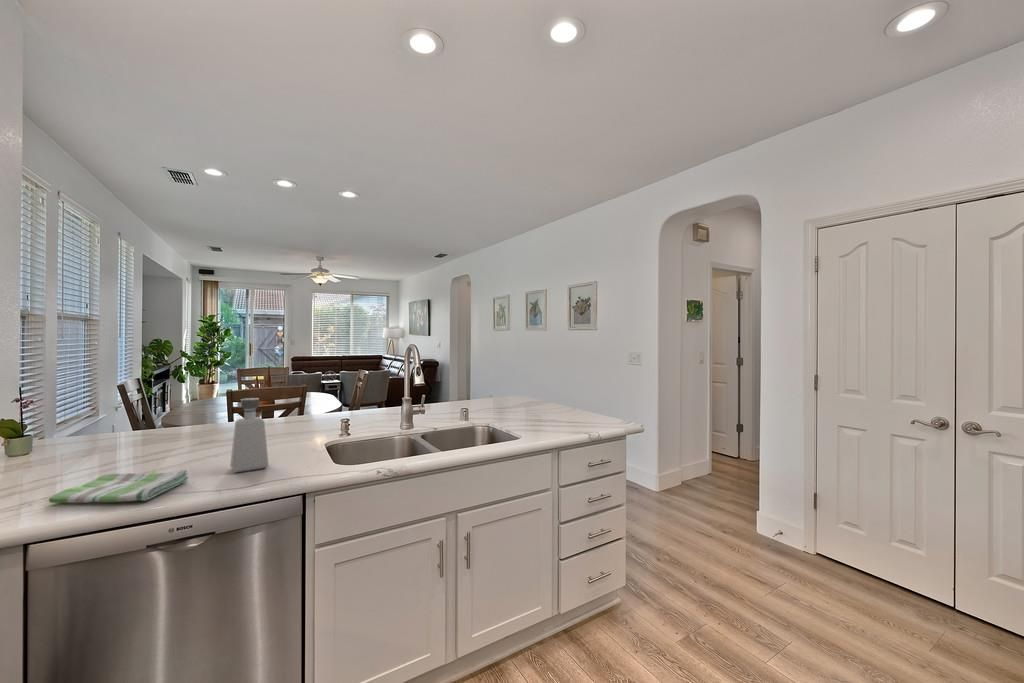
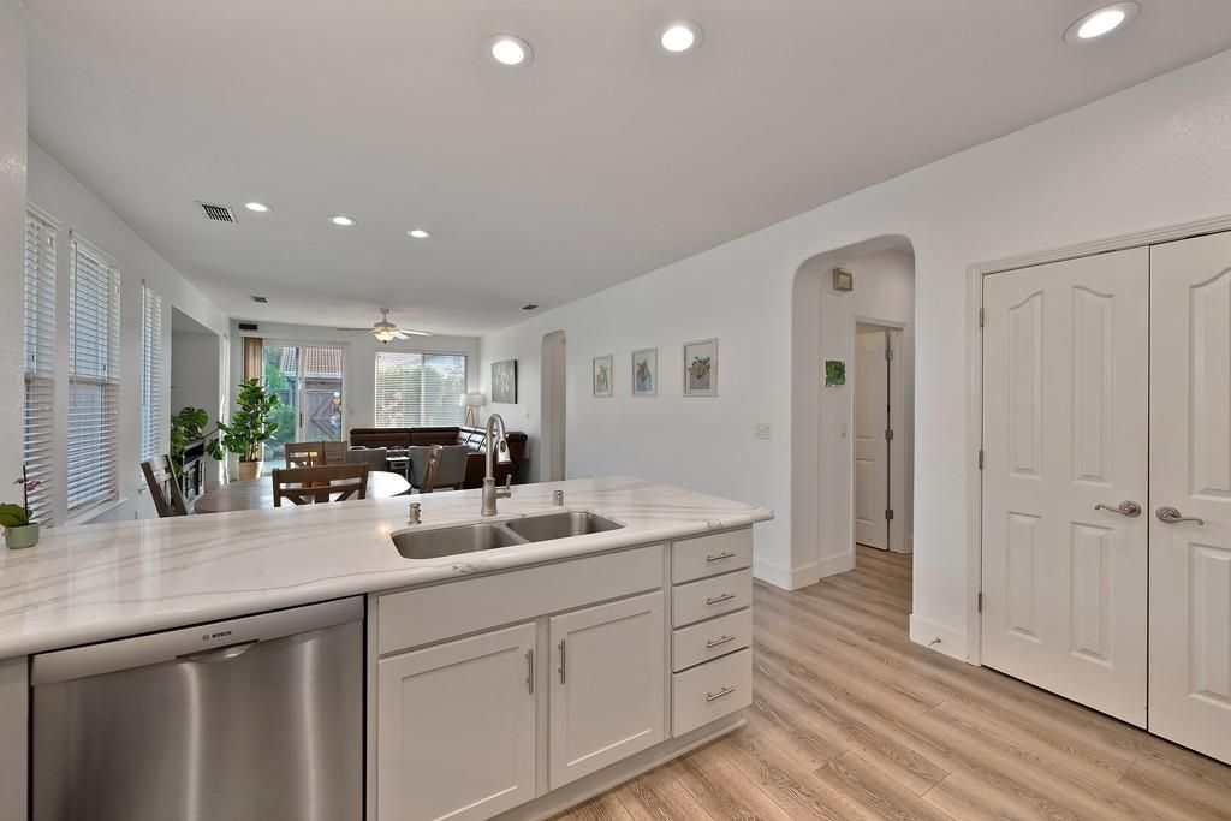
- dish towel (124, 485)
- soap dispenser (249, 433)
